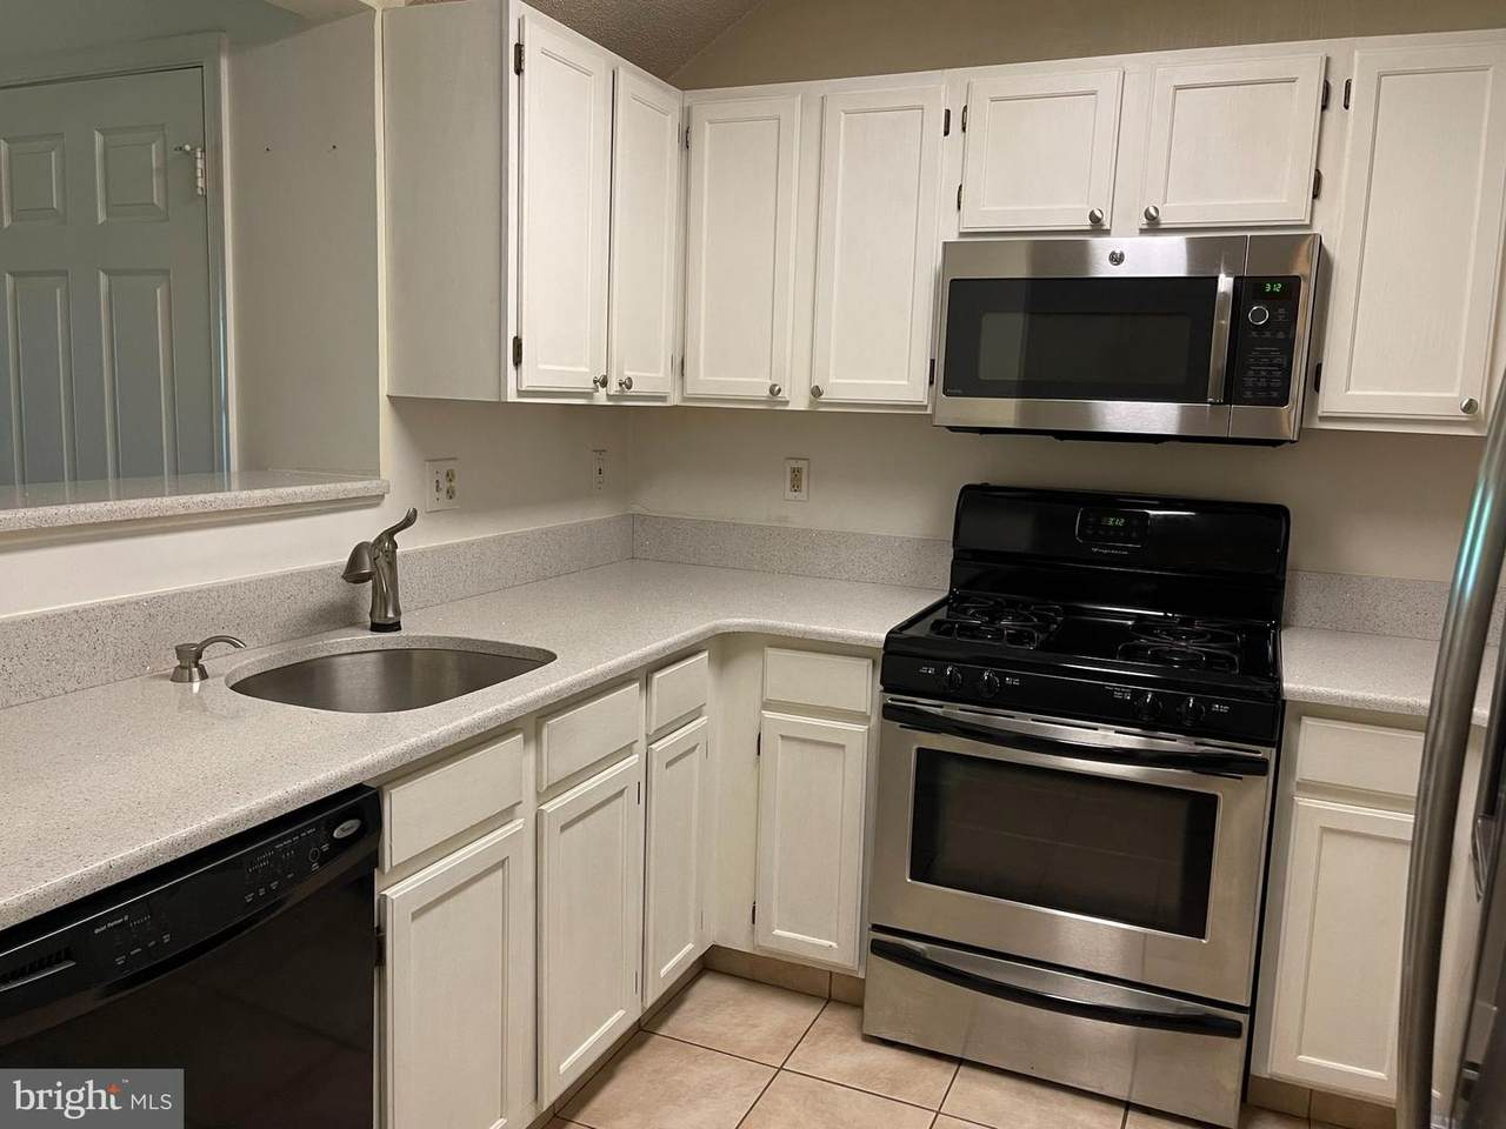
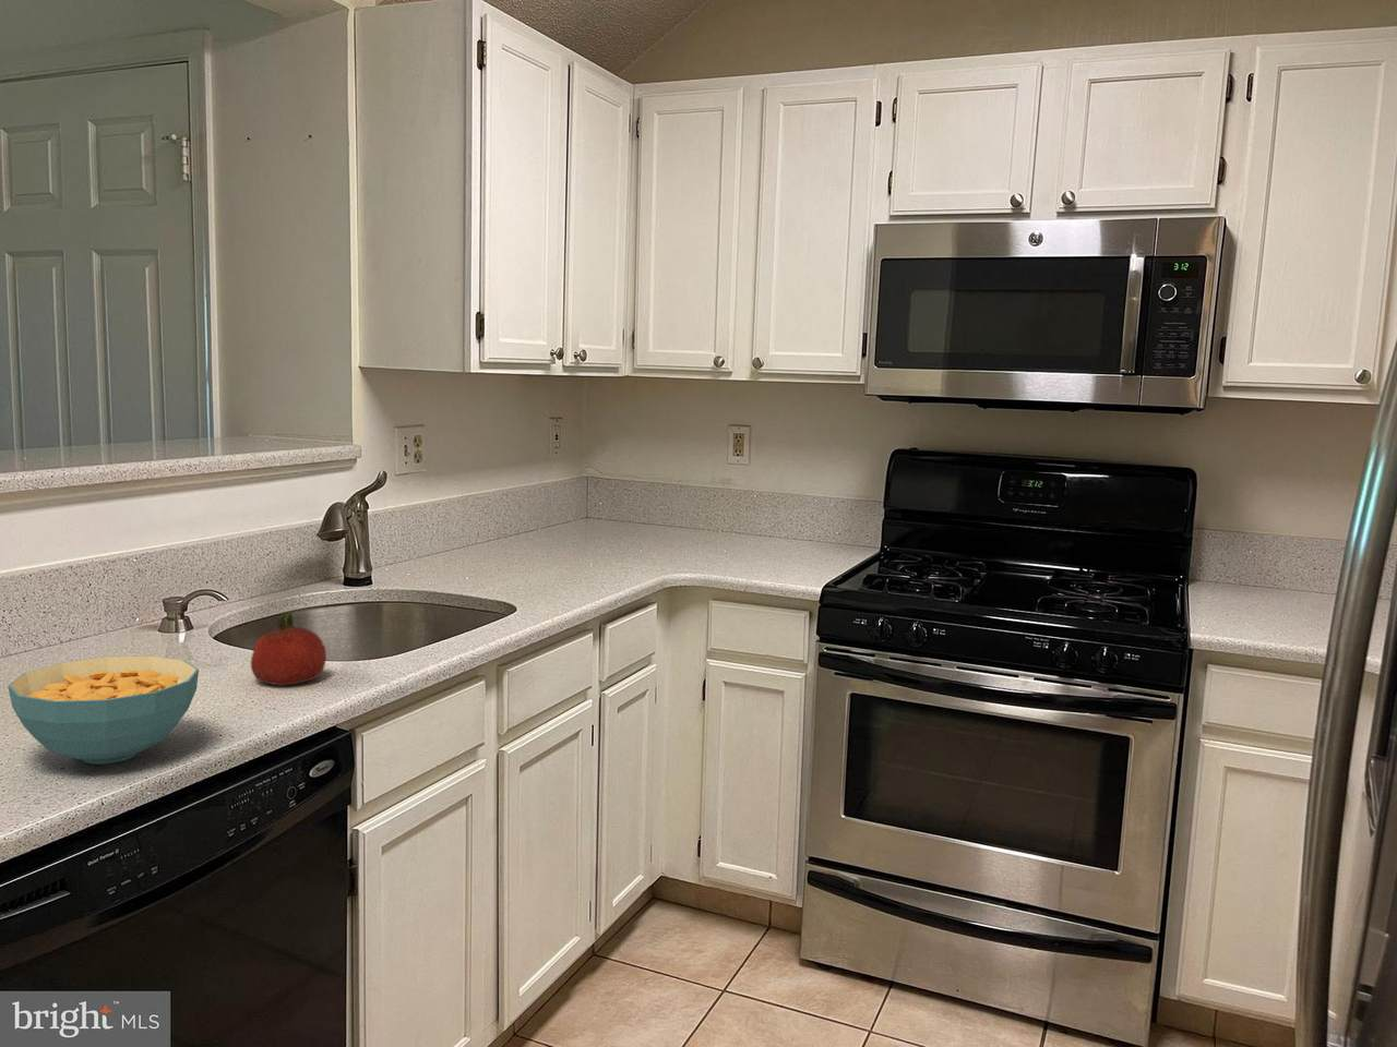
+ fruit (288, 646)
+ cereal bowl (108, 716)
